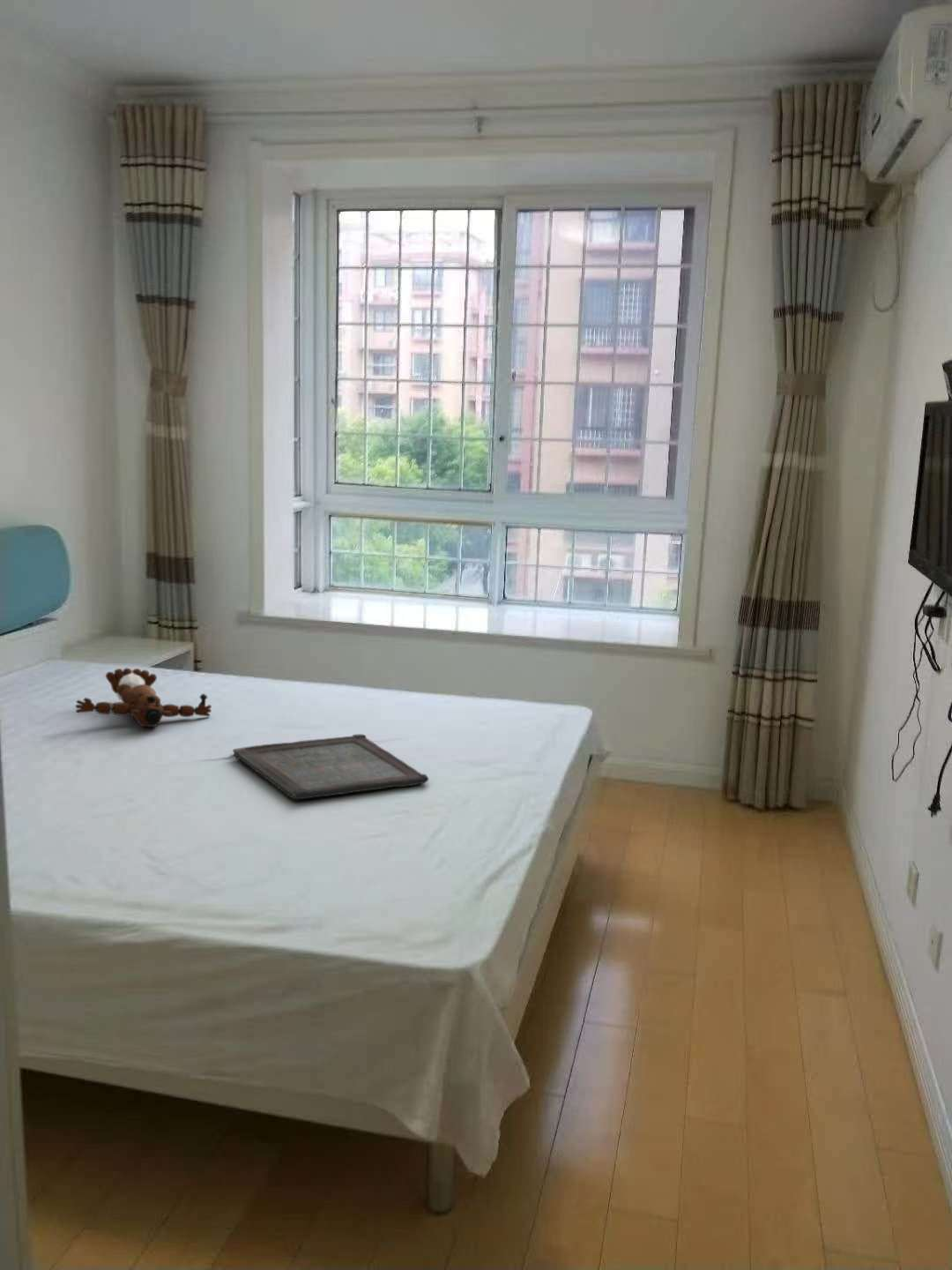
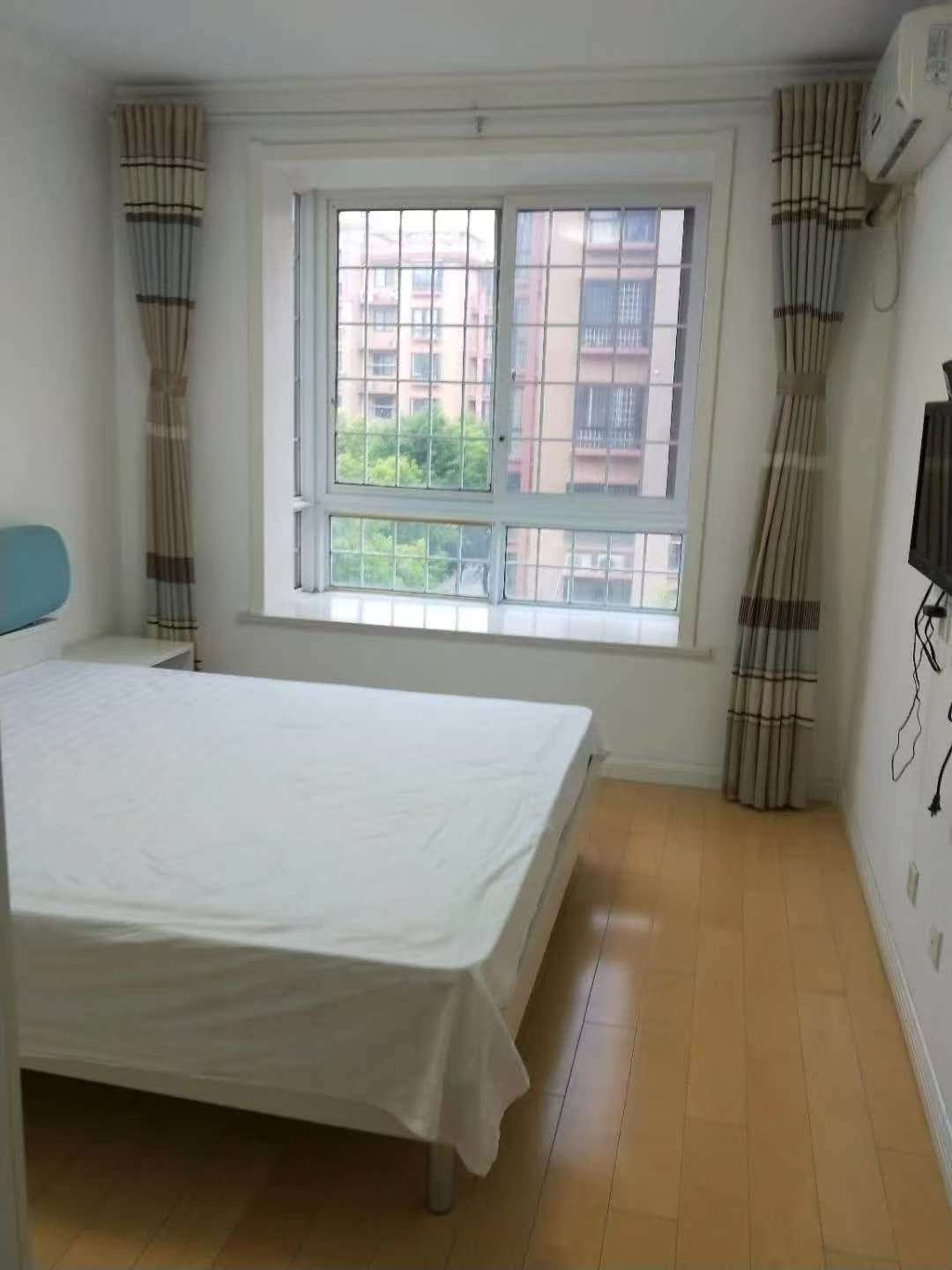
- serving tray (328, 765)
- teddy bear (139, 697)
